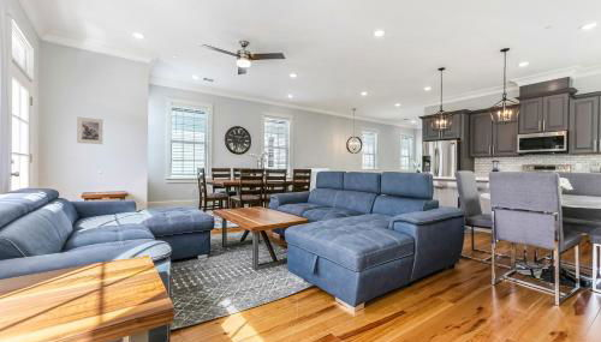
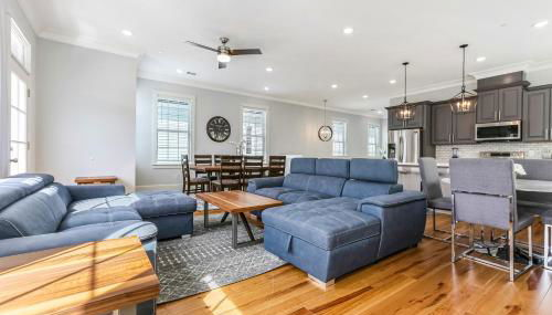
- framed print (90, 131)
